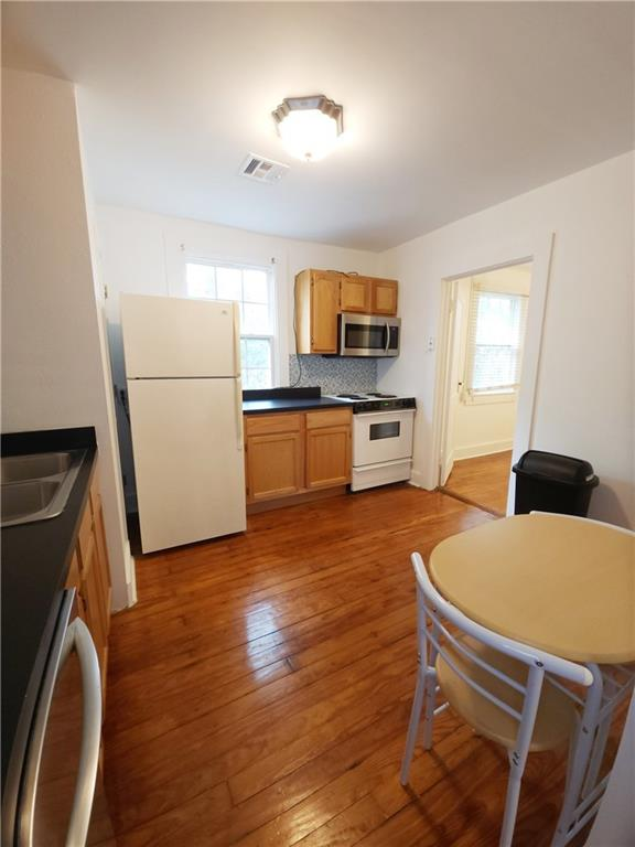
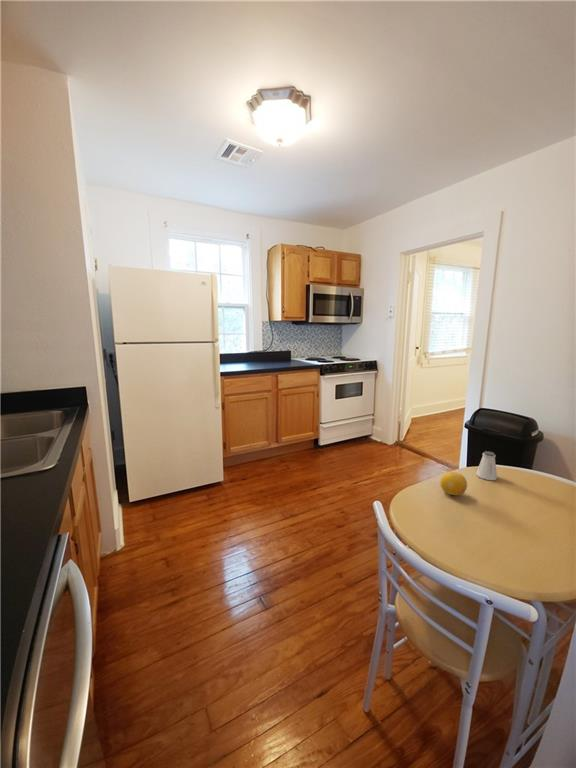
+ fruit (453, 483)
+ saltshaker (487, 464)
